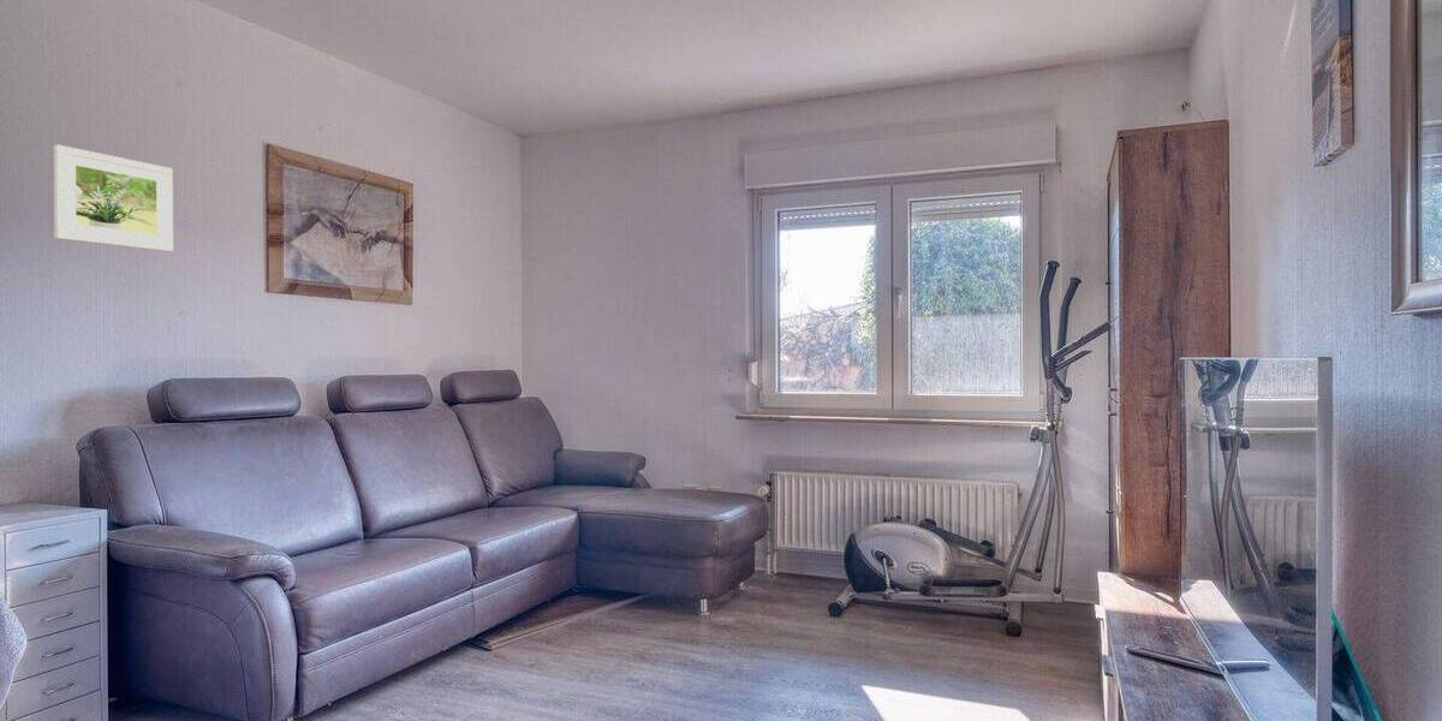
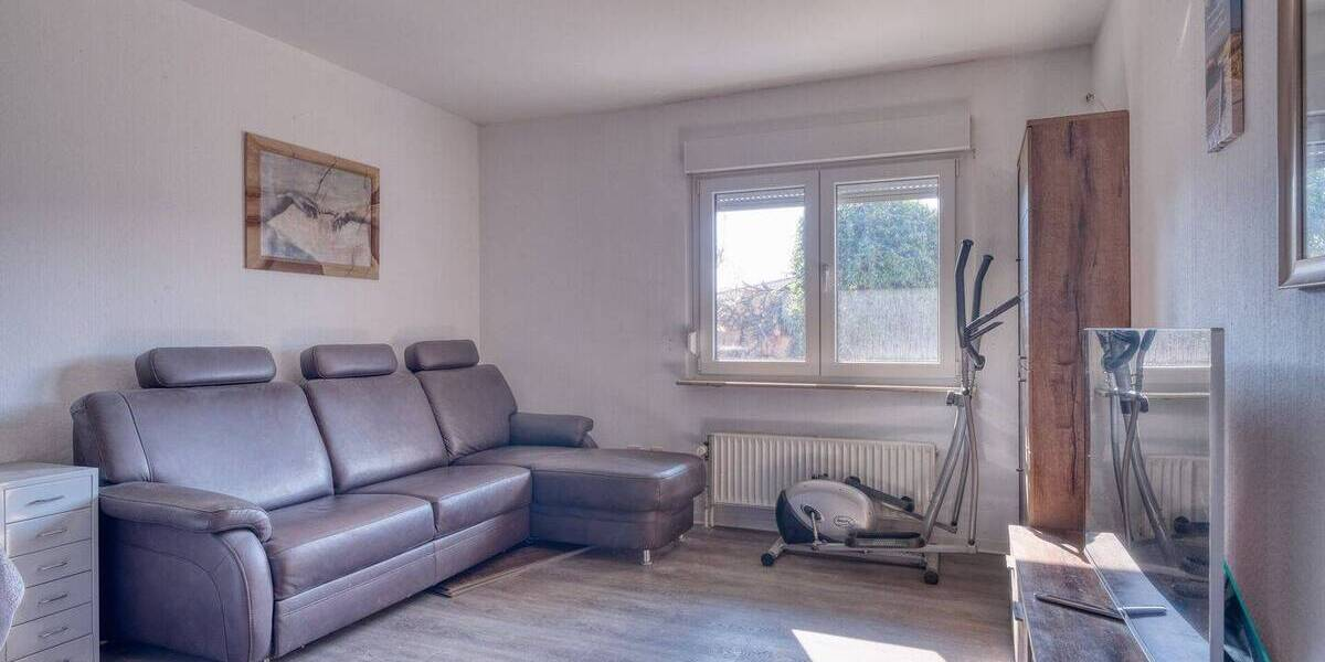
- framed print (117, 201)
